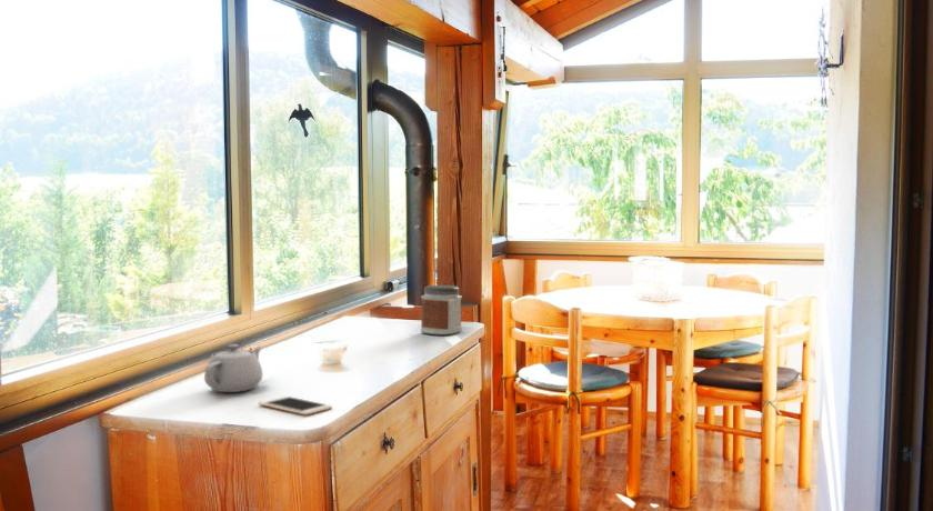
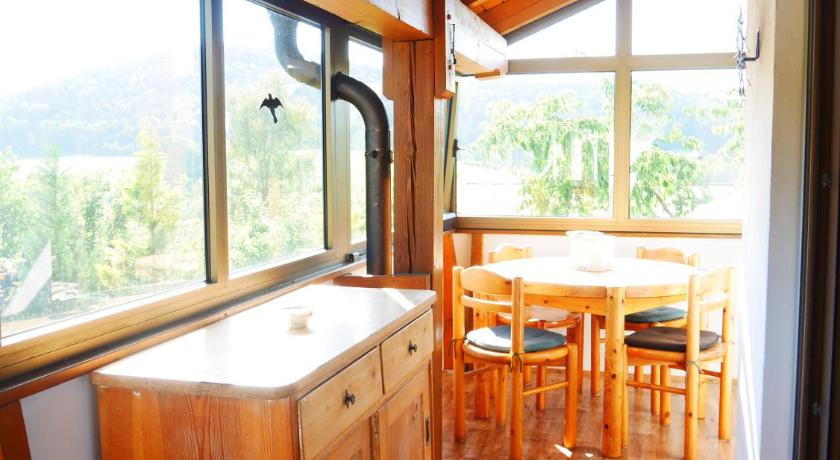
- jar (441, 309)
- teapot (235, 365)
- cell phone (294, 404)
